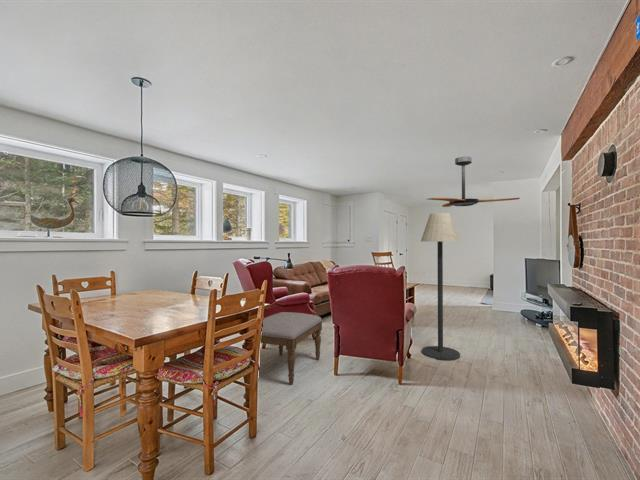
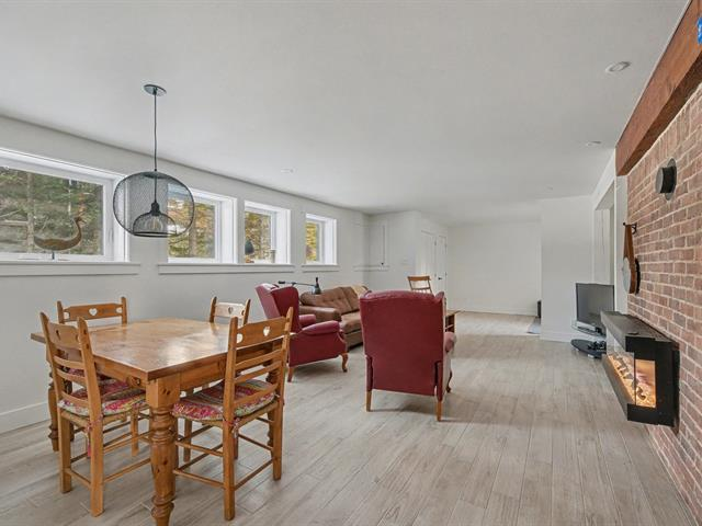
- ottoman (285, 341)
- ceiling fan (464, 181)
- floor lamp (440, 283)
